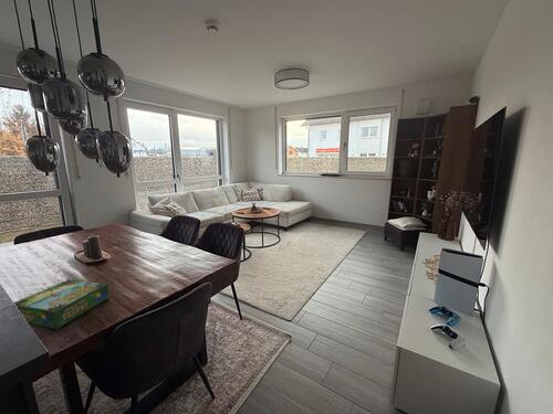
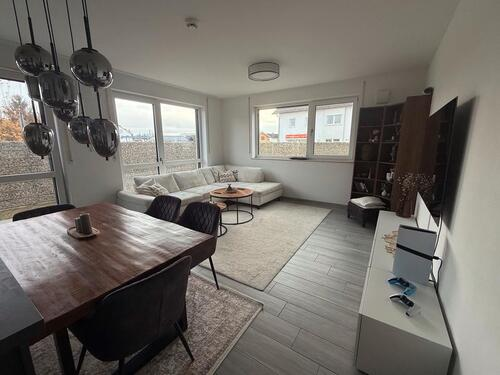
- board game (63, 300)
